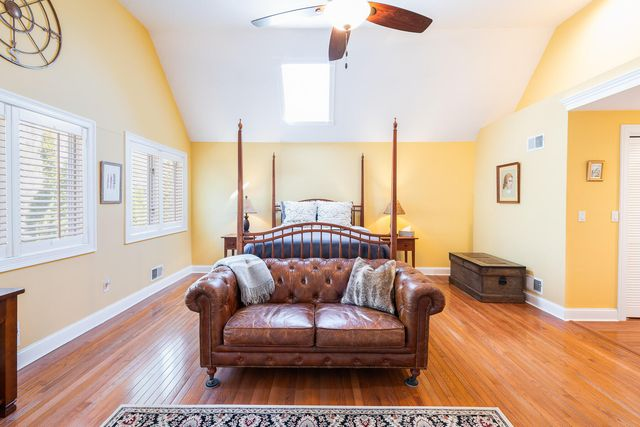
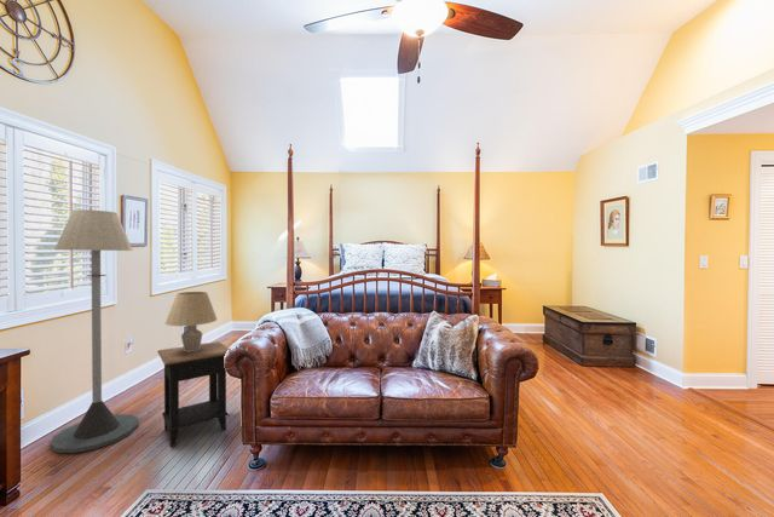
+ table lamp (191, 321)
+ side table (192, 378)
+ floor lamp (96, 322)
